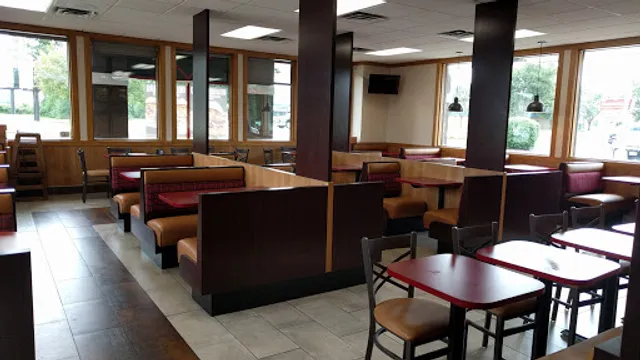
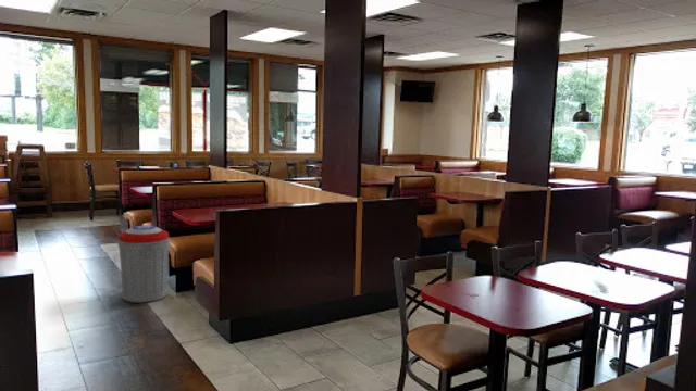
+ trash can (144, 261)
